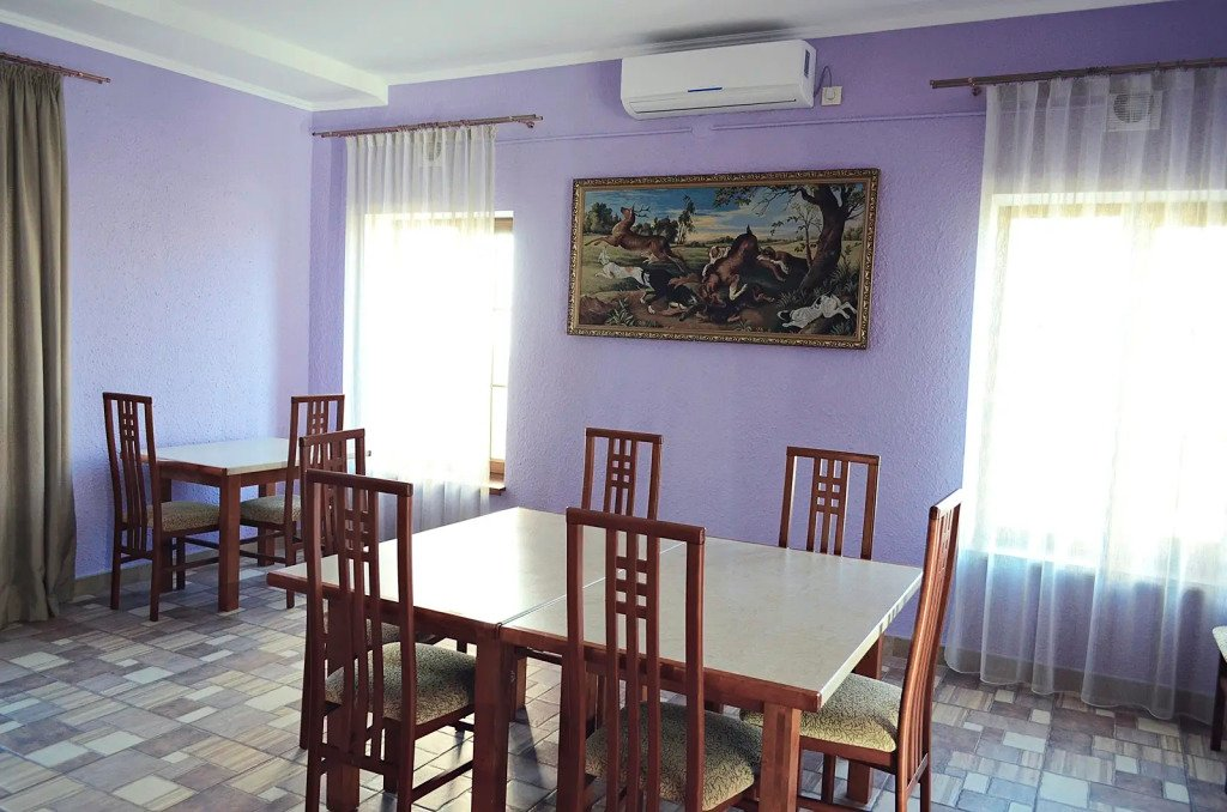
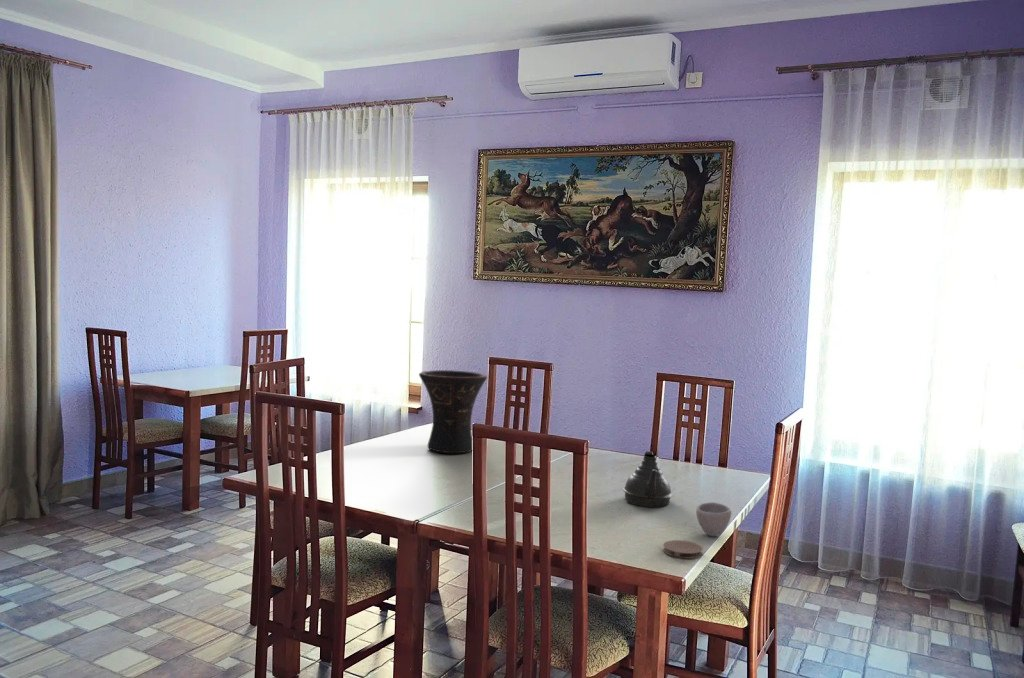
+ vase (451, 410)
+ cup (712, 519)
+ coaster (682, 549)
+ teapot (648, 480)
